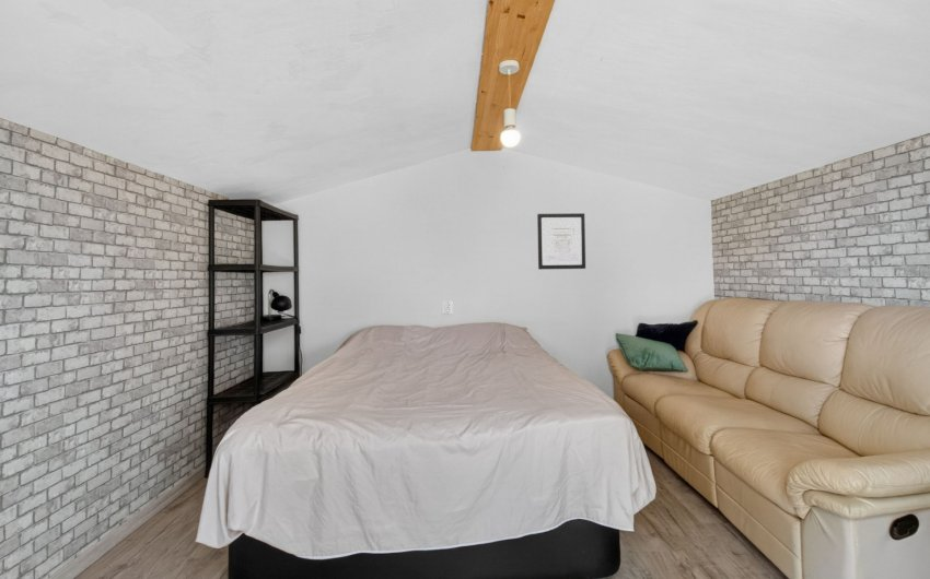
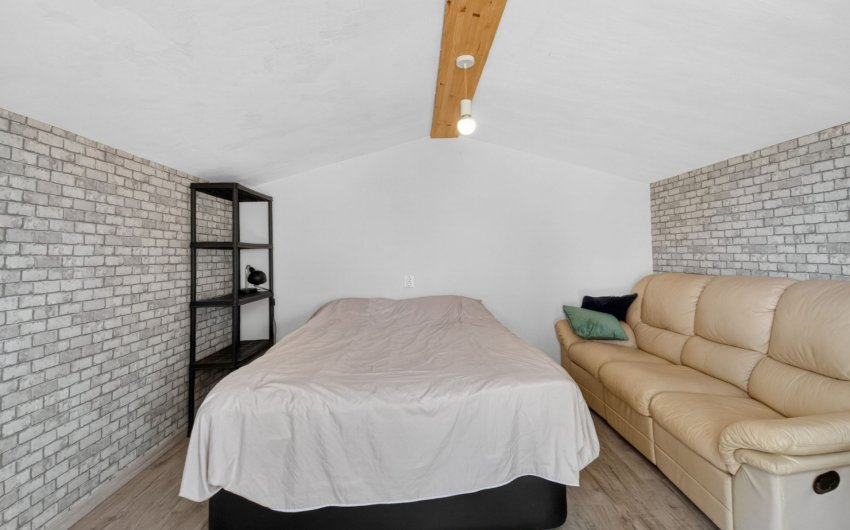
- wall art (561, 240)
